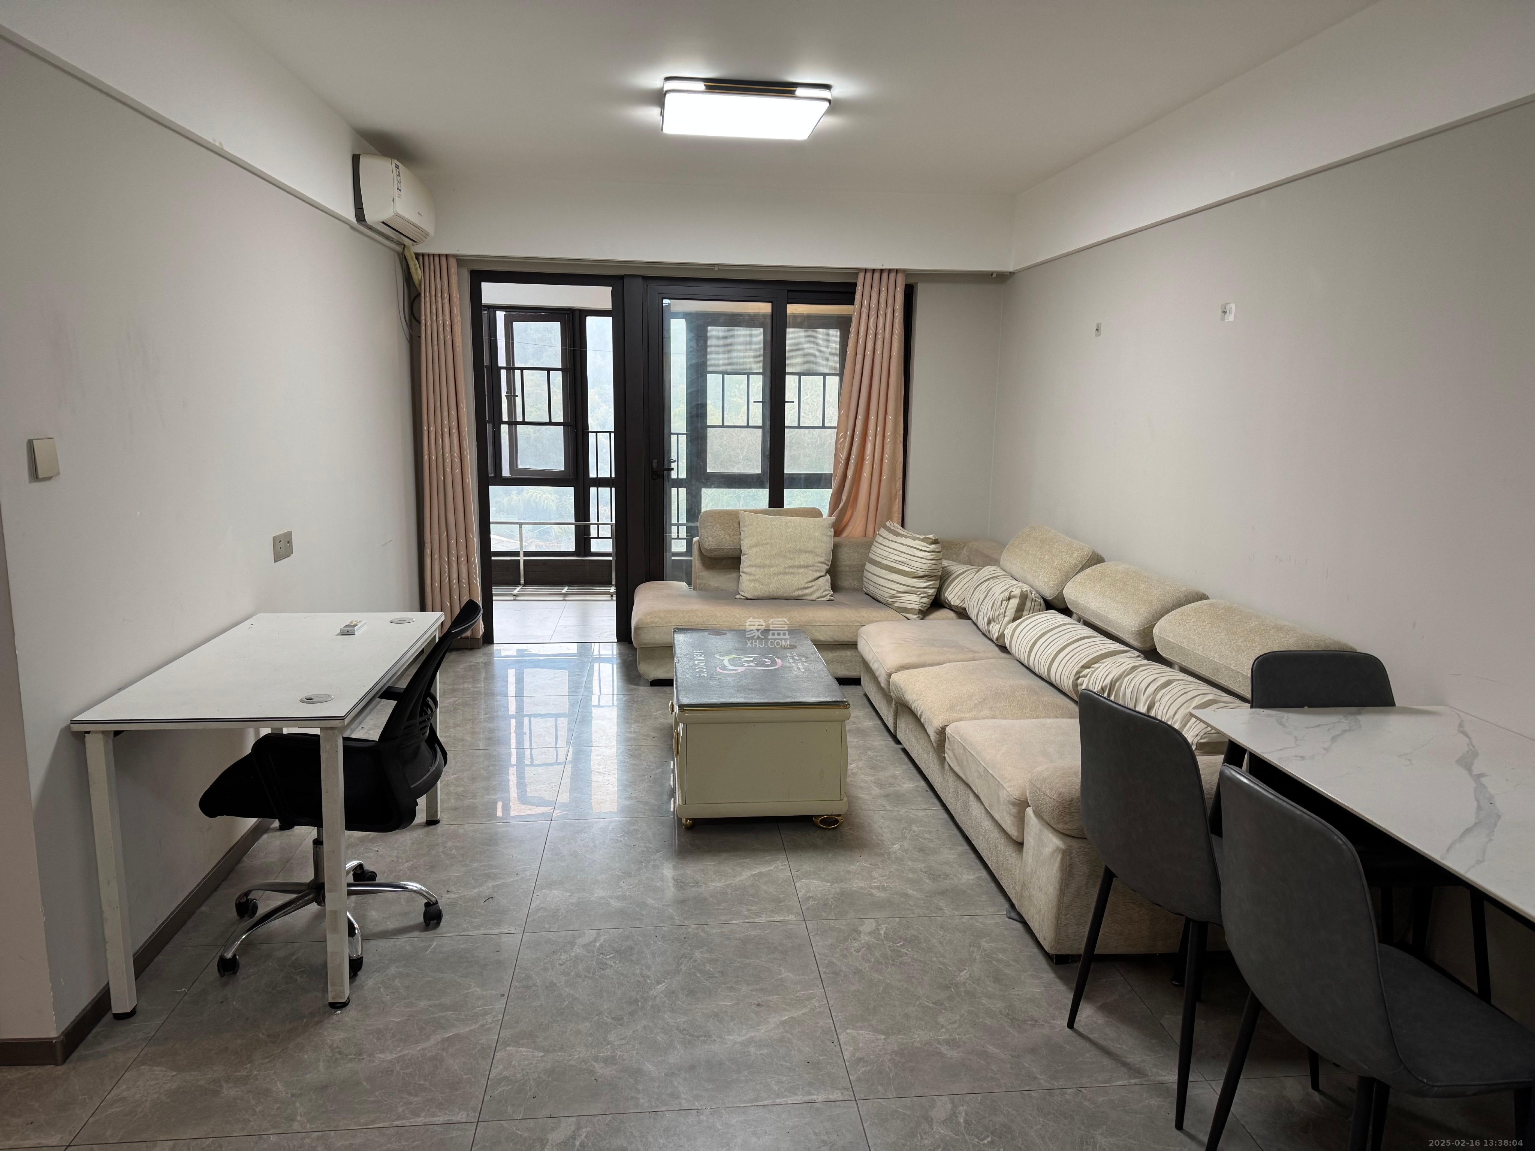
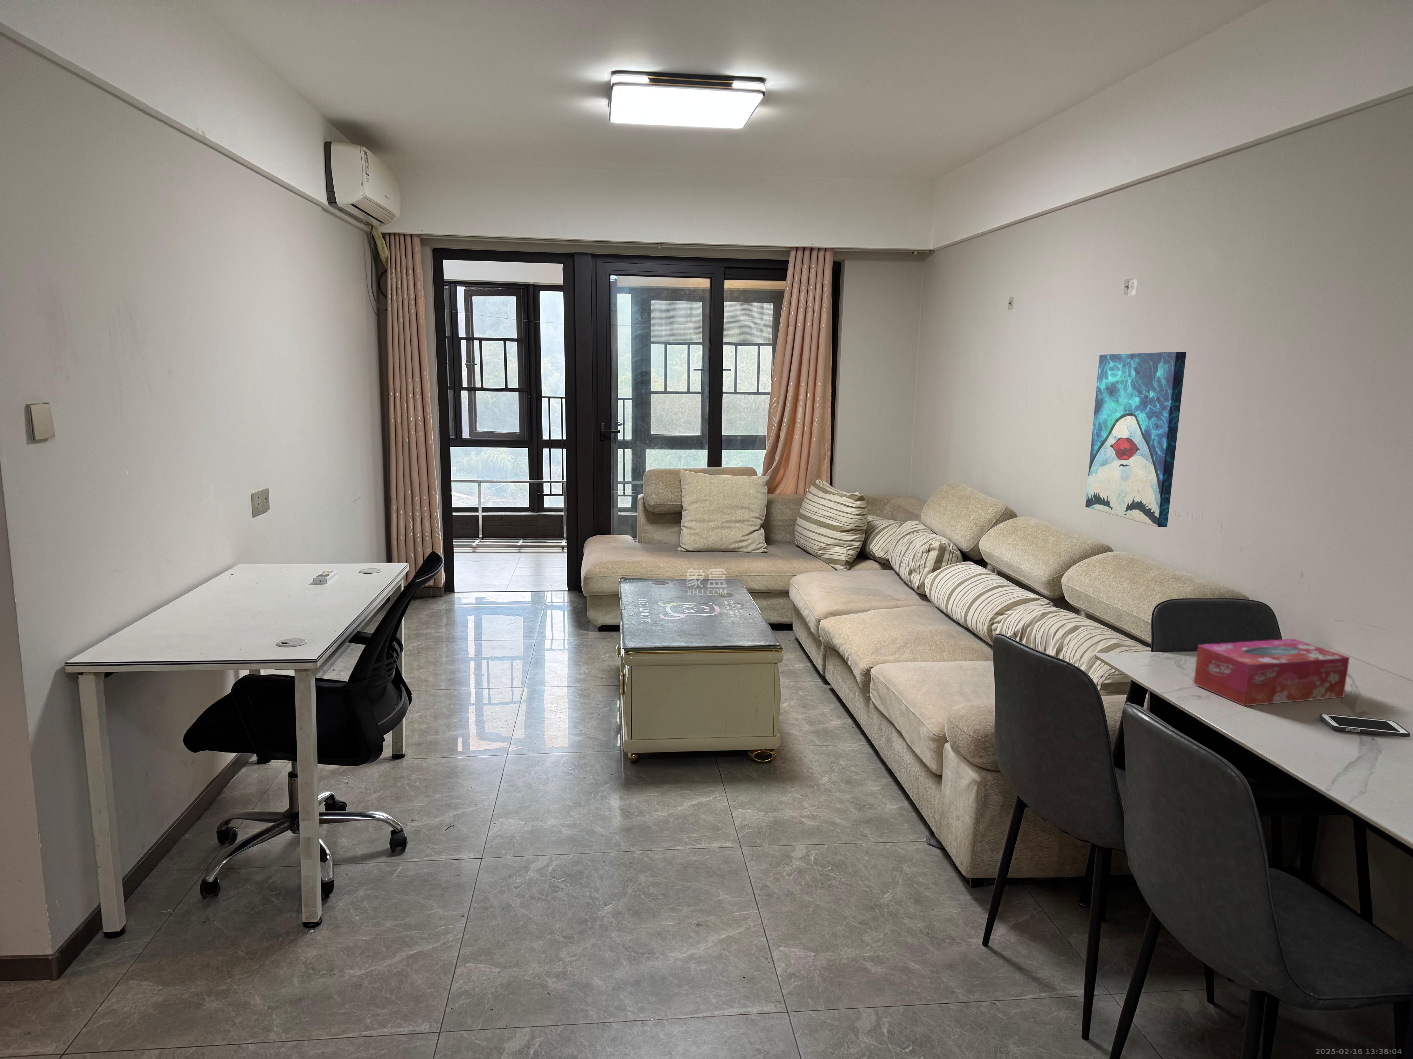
+ wall art (1132, 436)
+ tissue box (1269, 671)
+ cell phone (1363, 725)
